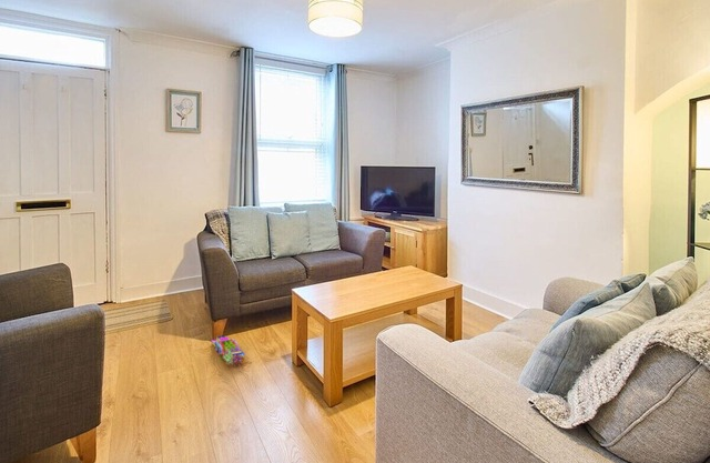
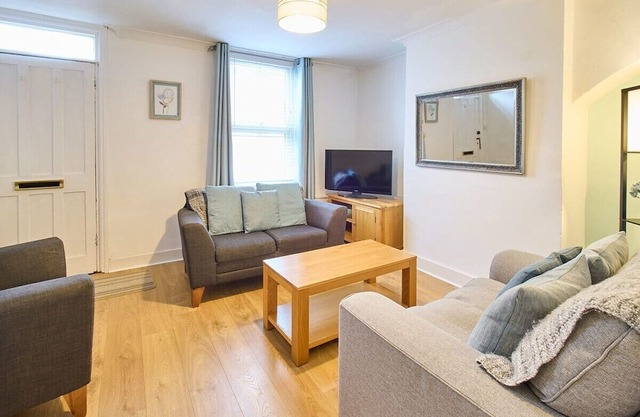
- toy train (227, 349)
